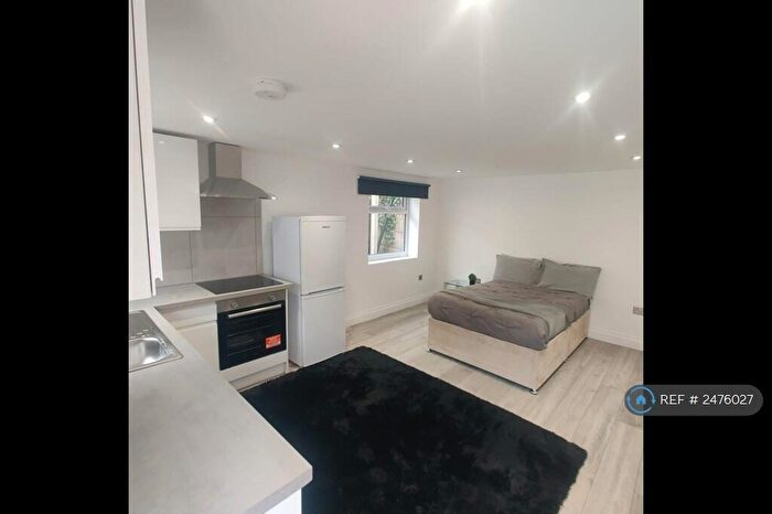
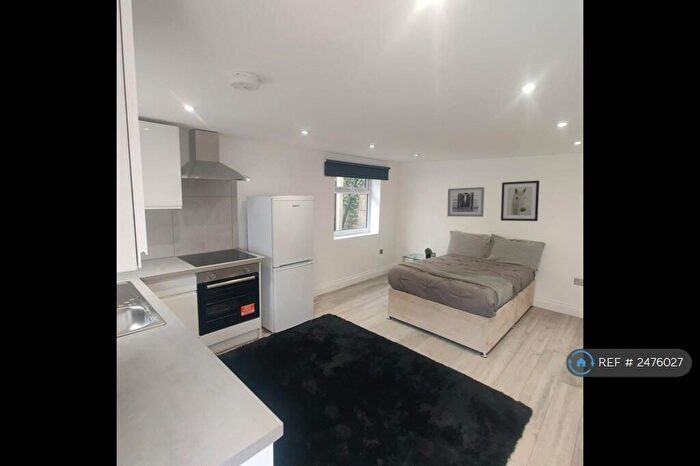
+ wall art (465, 202)
+ wall art (519, 201)
